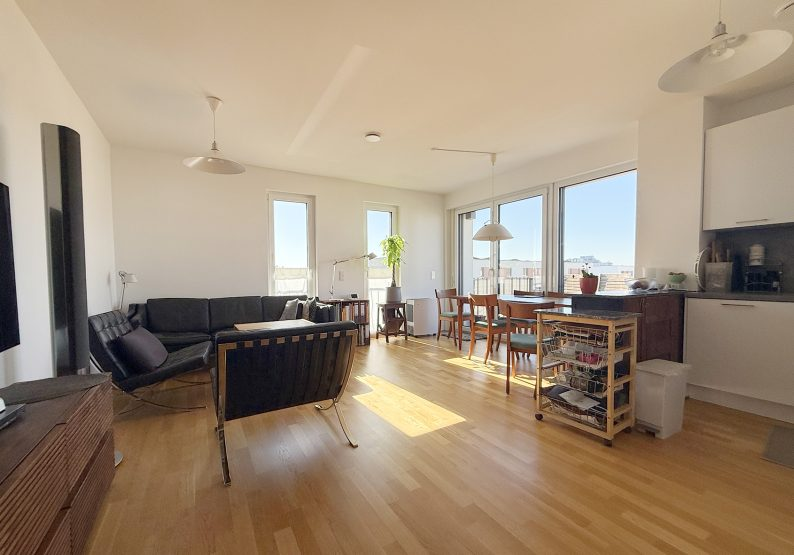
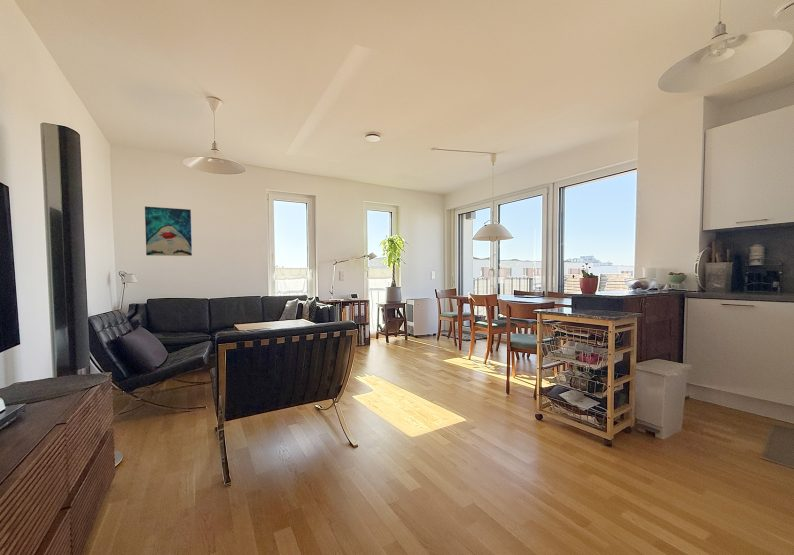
+ wall art (169, 231)
